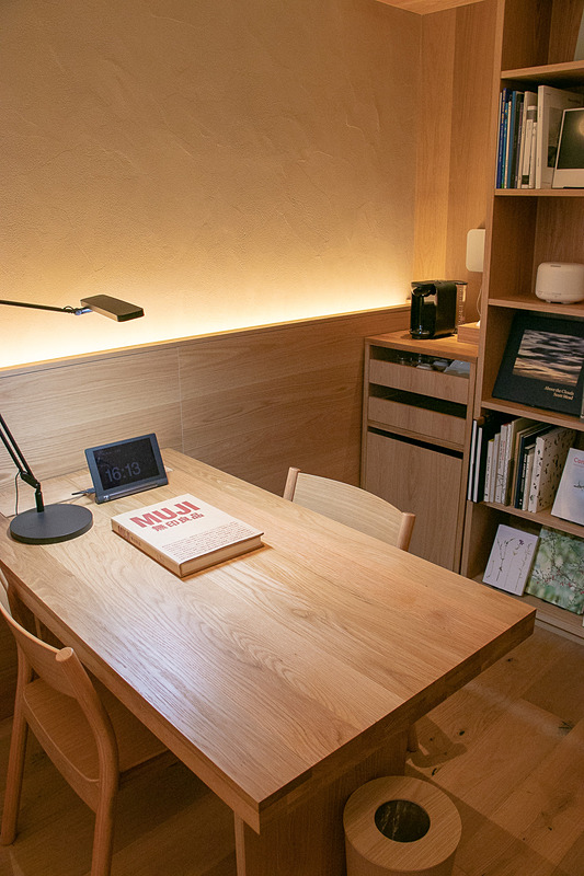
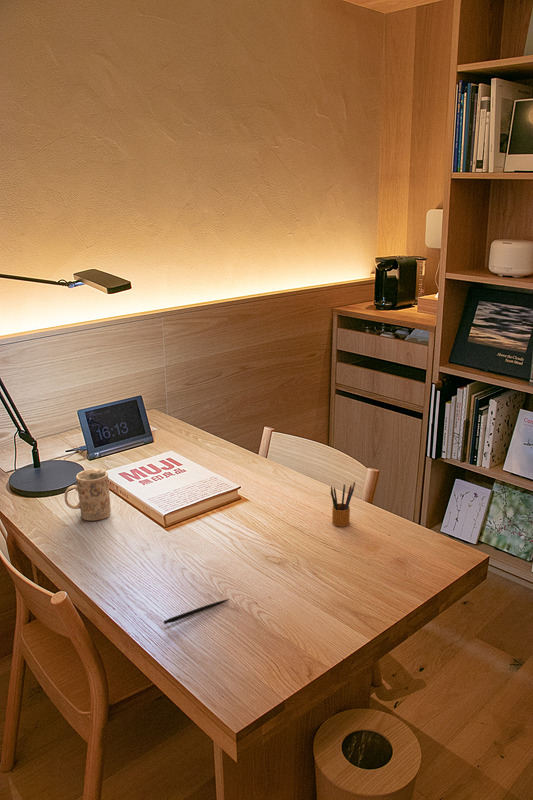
+ mug (89, 494)
+ pen (198, 610)
+ pencil box (340, 503)
